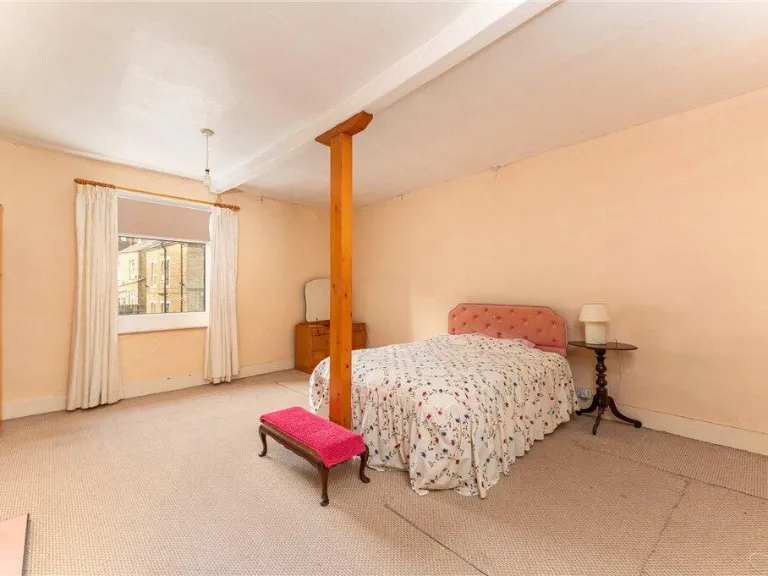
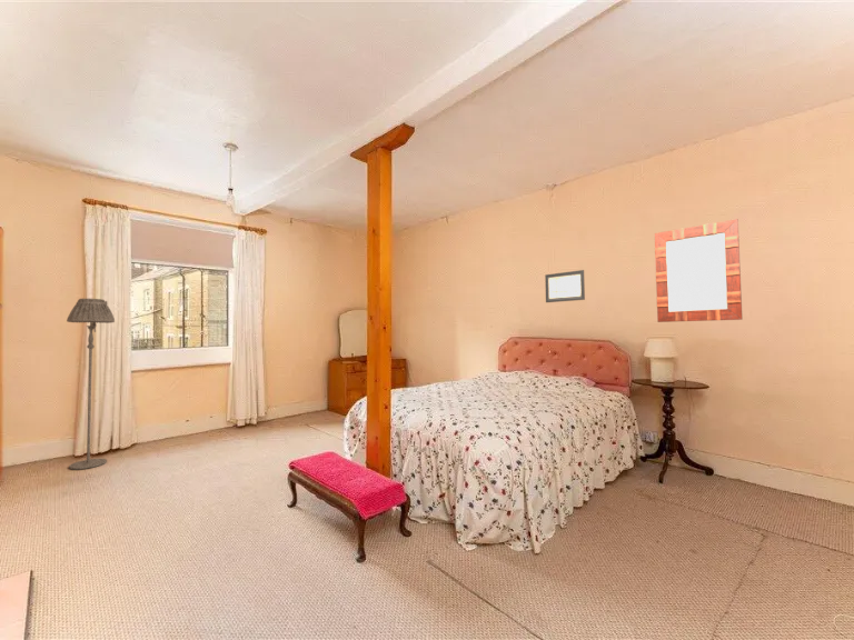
+ wall art (564, 287)
+ floor lamp (90, 381)
+ home mirror (695, 273)
